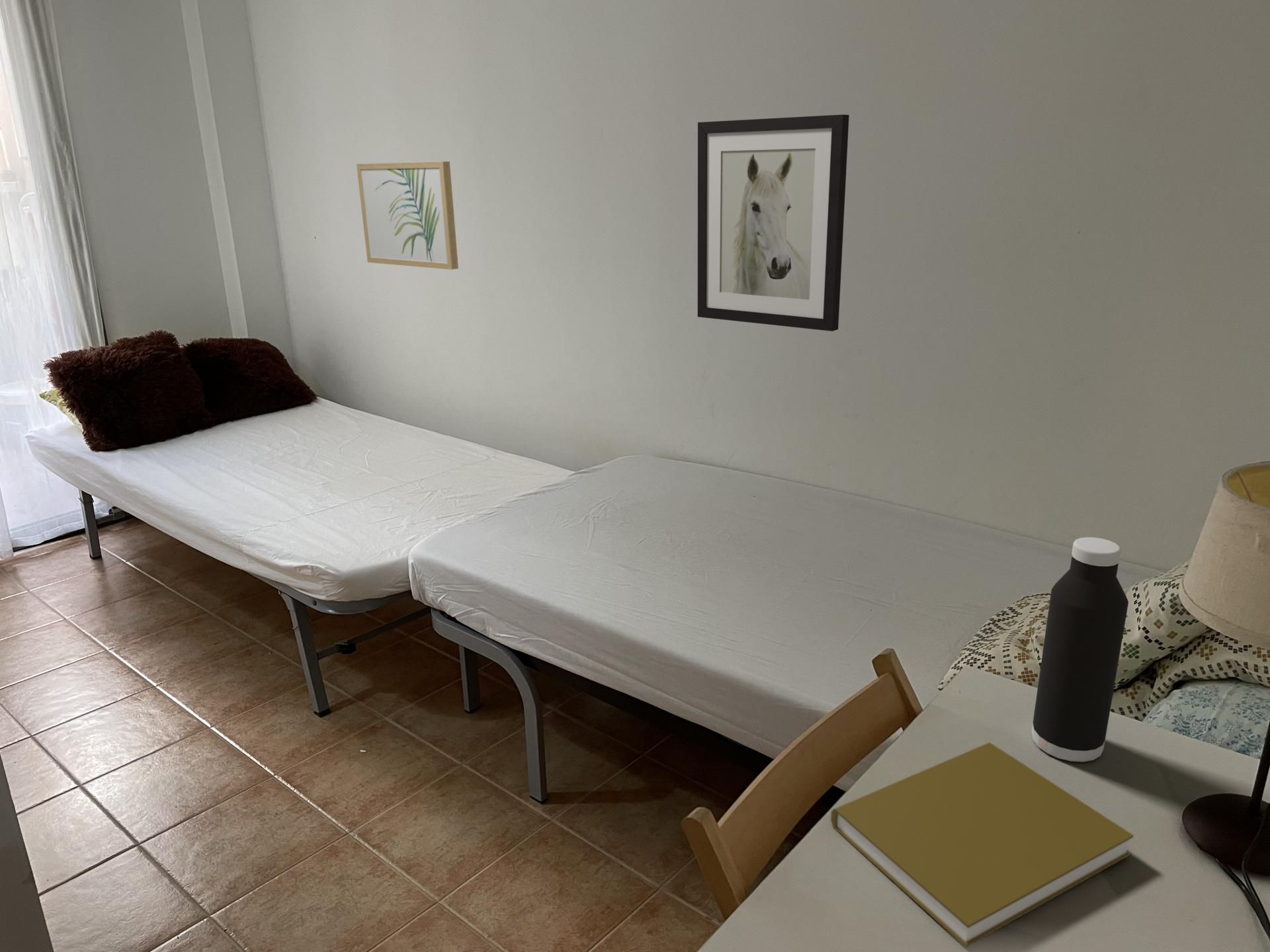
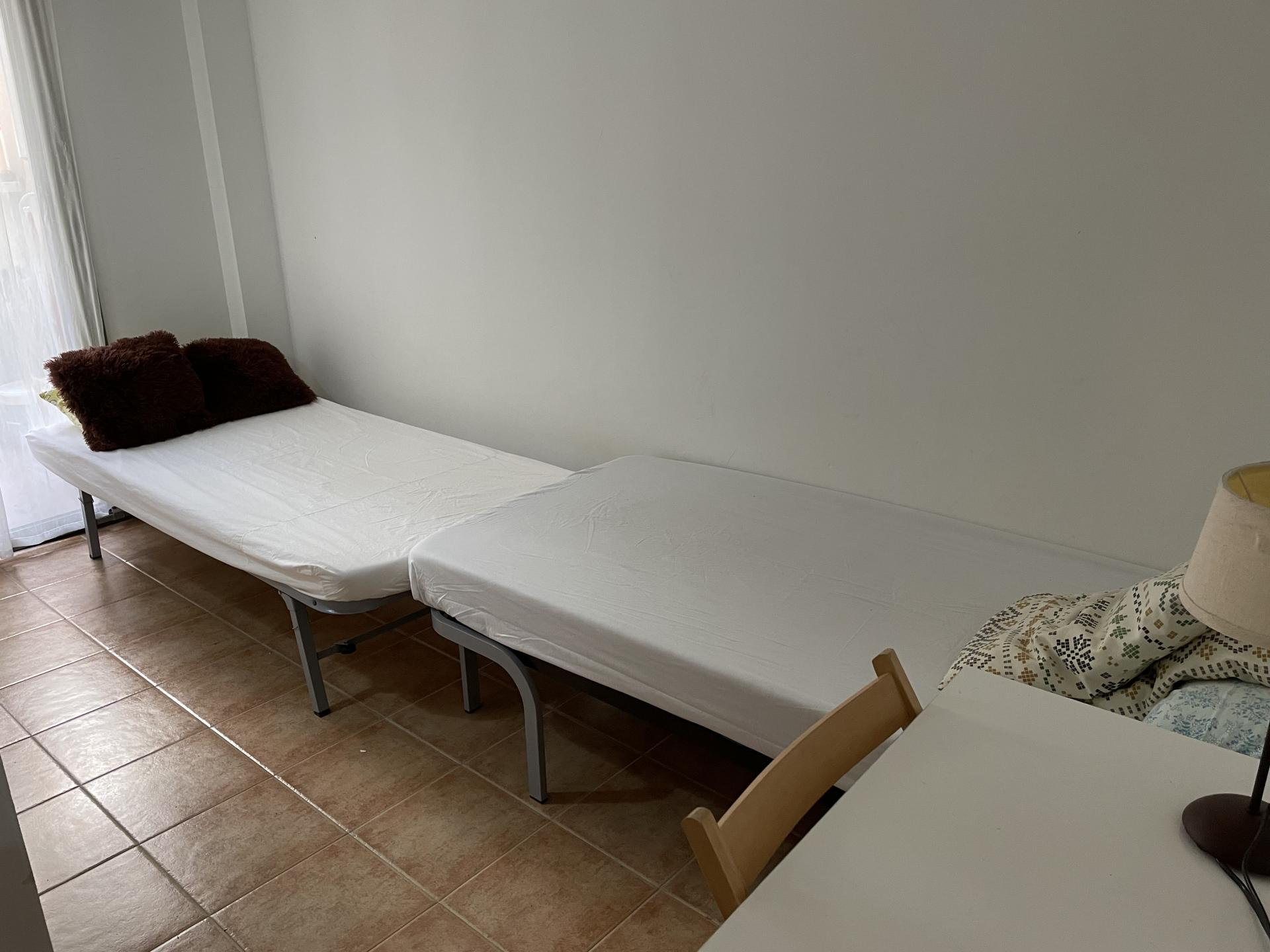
- wall art (406, 215)
- book (977, 830)
- water bottle (1081, 647)
- wall art (767, 224)
